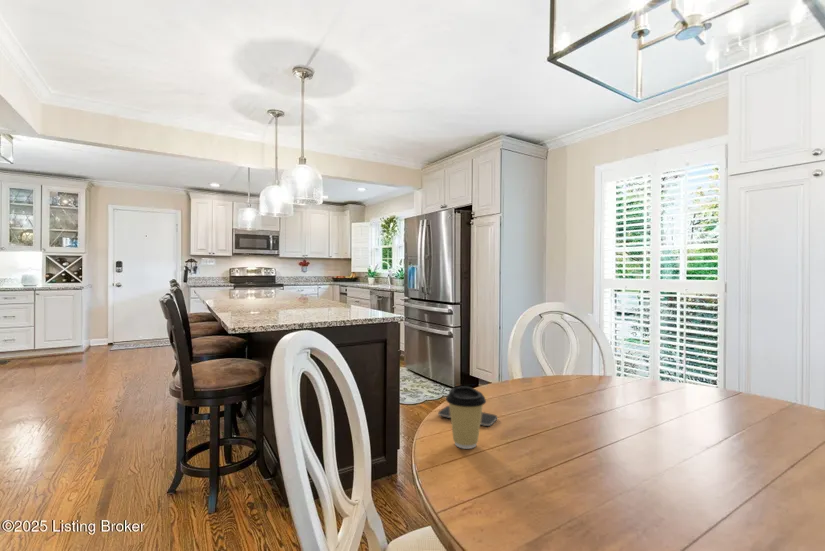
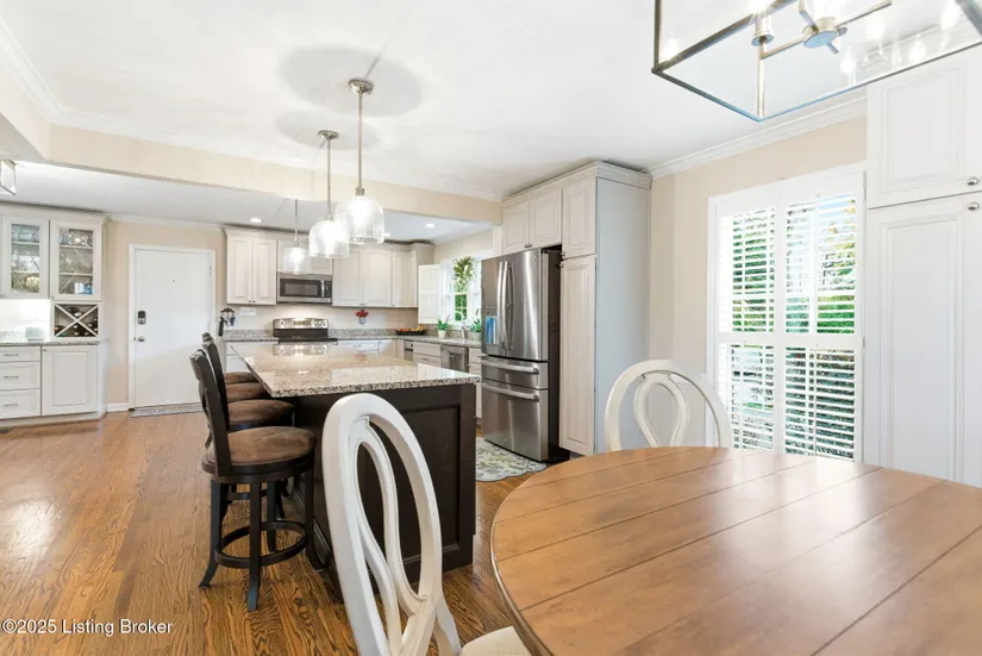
- coffee cup (465, 417)
- smartphone (481, 415)
